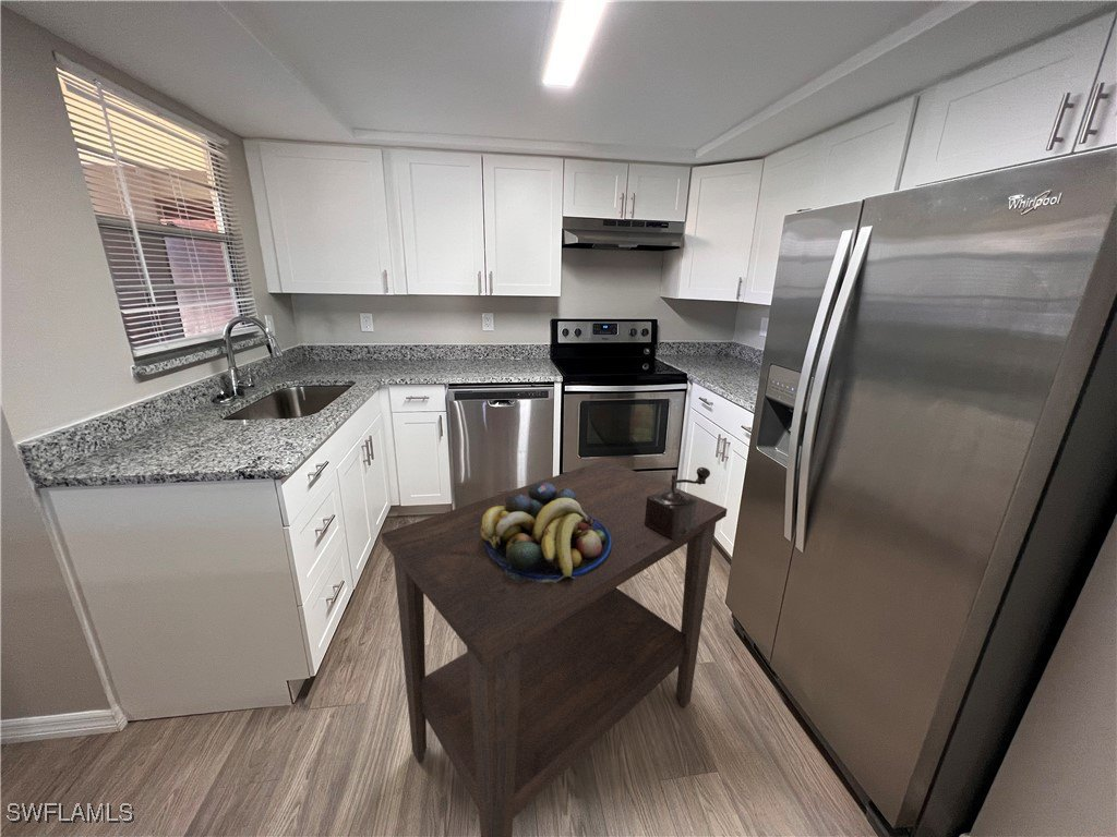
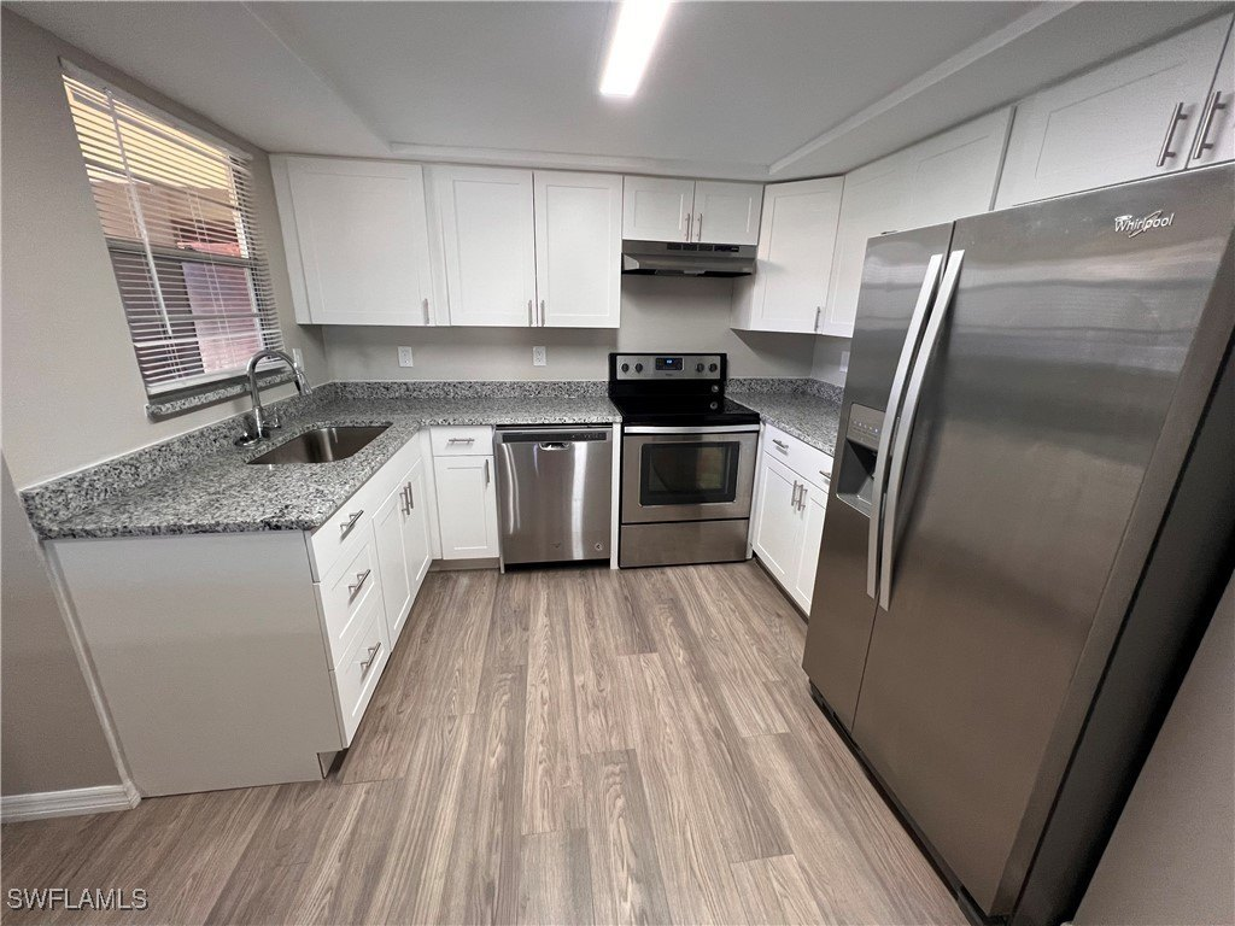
- pepper mill (677, 496)
- side table (563, 631)
- fruit bowl (549, 518)
